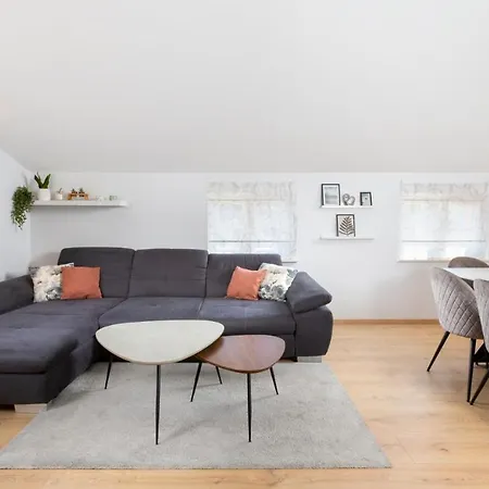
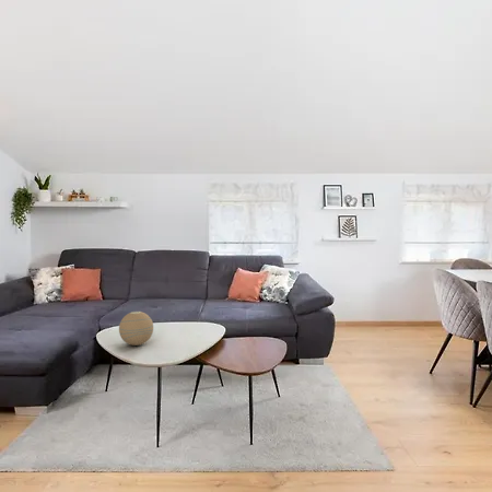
+ decorative orb (136, 328)
